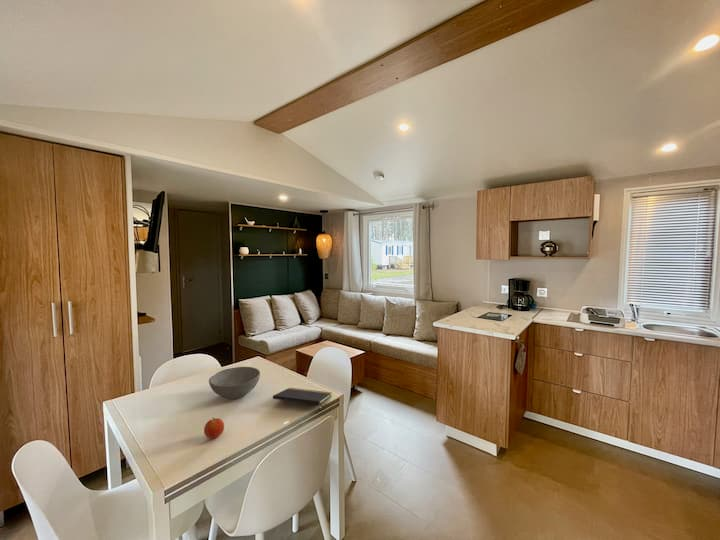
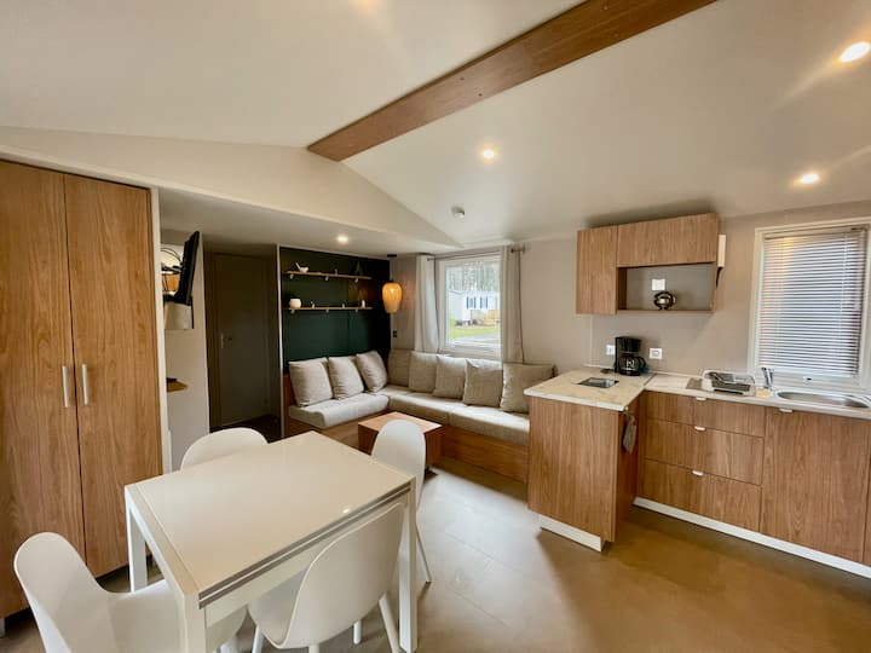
- fruit (214, 427)
- notepad (303, 395)
- bowl (235, 385)
